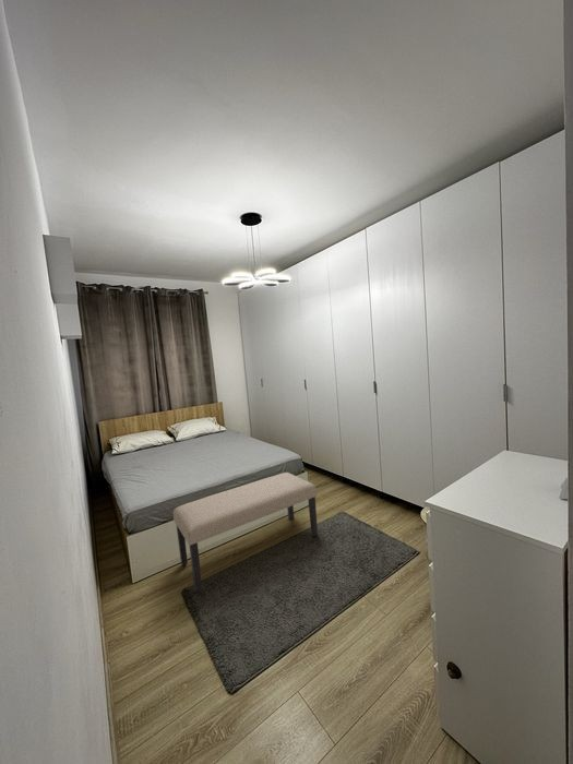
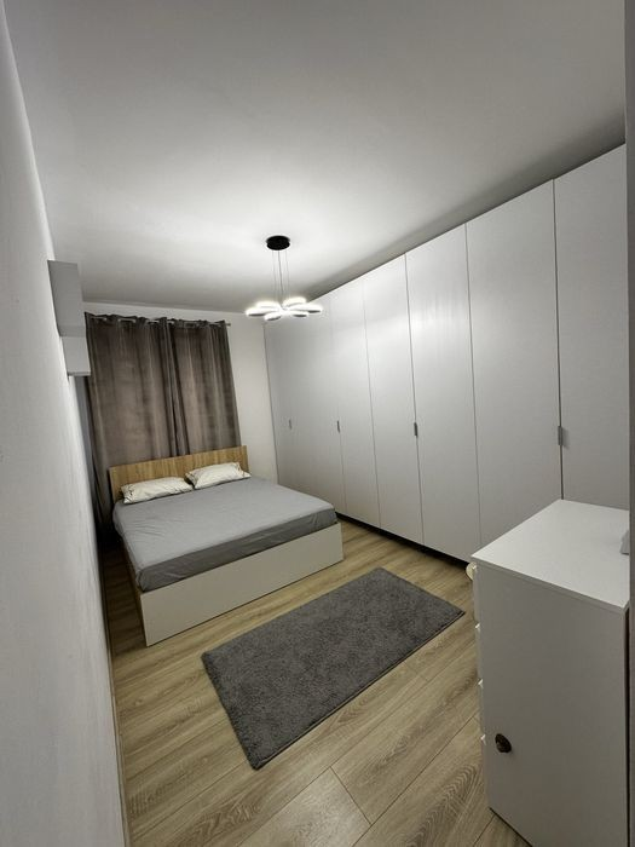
- bench (249, 521)
